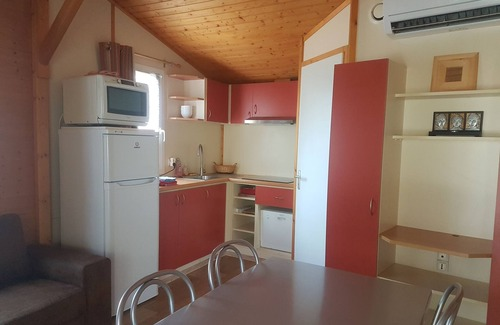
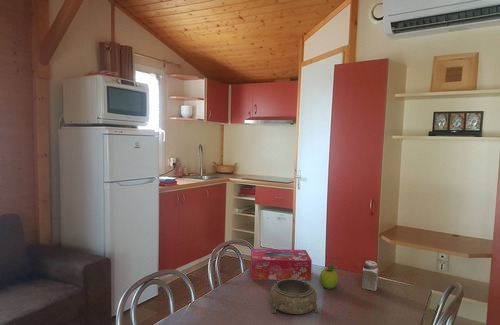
+ decorative bowl (292, 295)
+ fruit (329, 276)
+ tissue box (279, 263)
+ salt shaker (370, 274)
